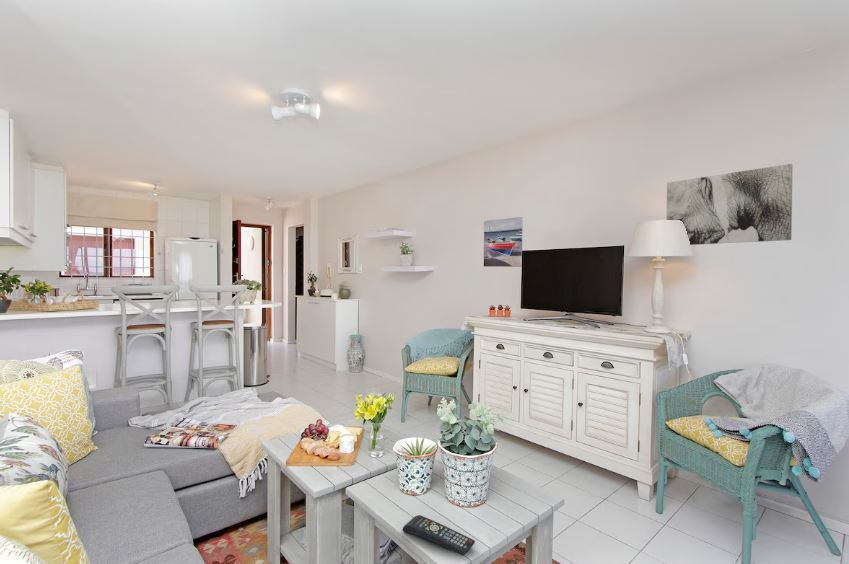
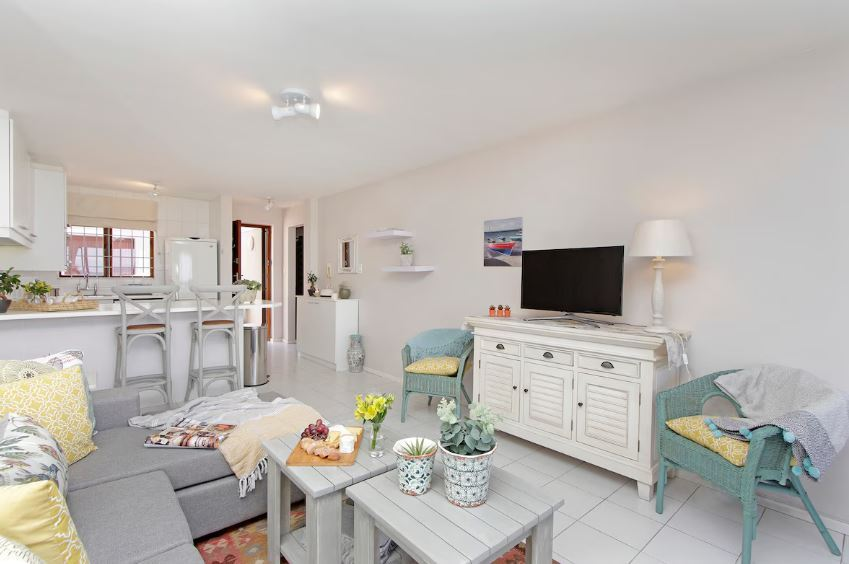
- wall art (723, 208)
- remote control (437, 534)
